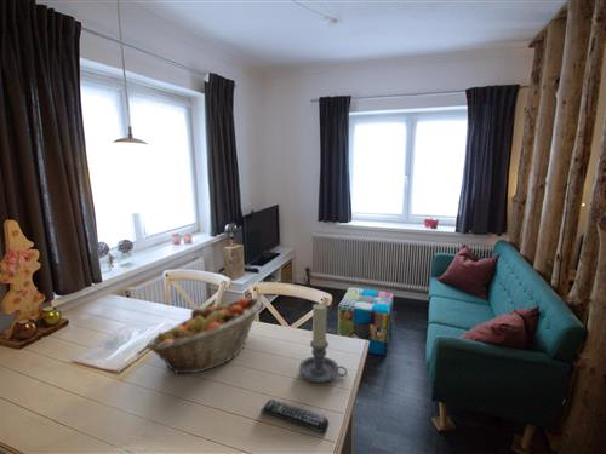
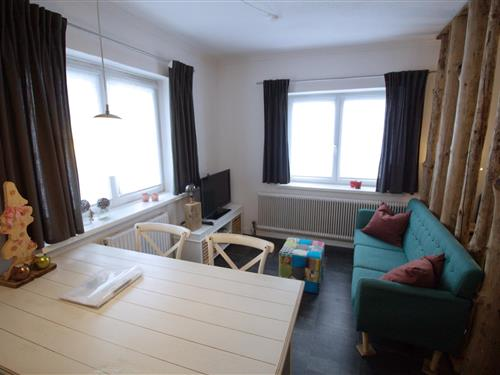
- remote control (293, 415)
- fruit basket (210, 328)
- candle holder (322, 339)
